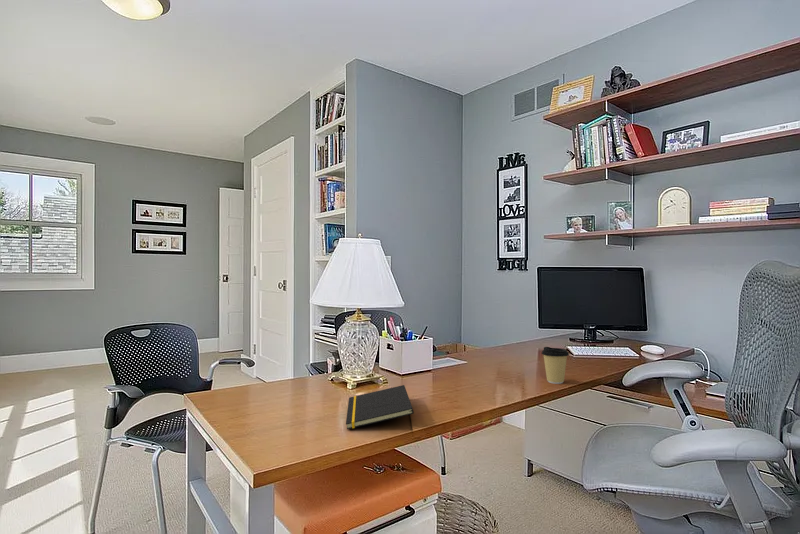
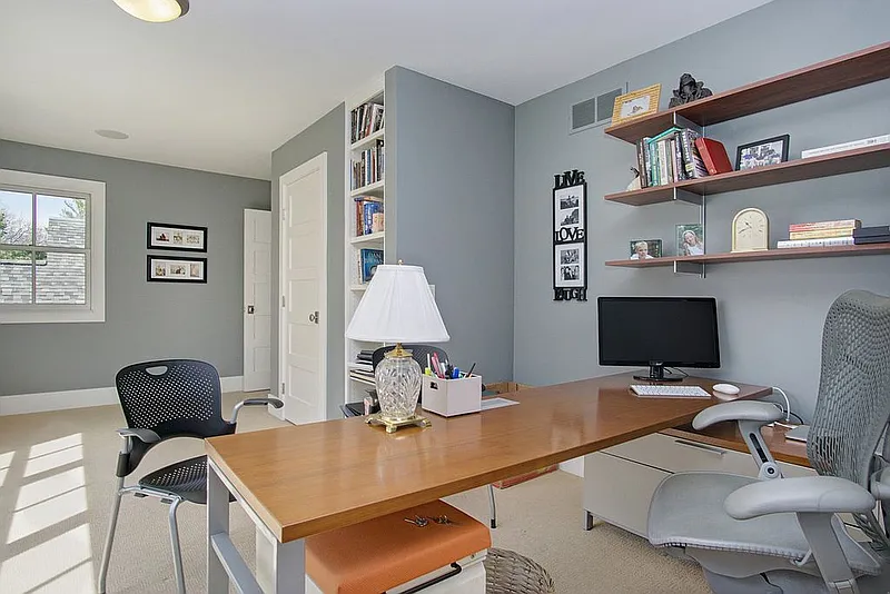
- coffee cup (555, 365)
- notepad (378, 404)
